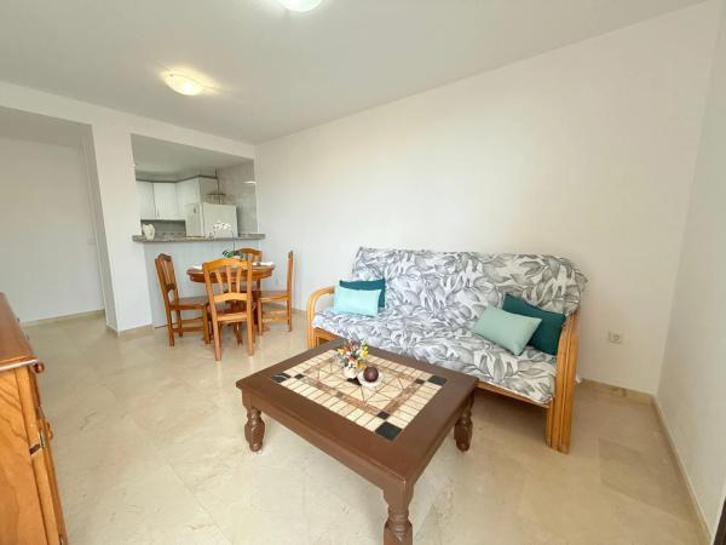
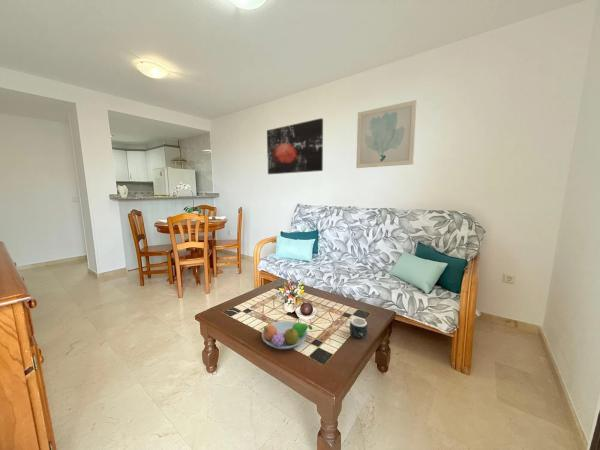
+ wall art (384, 137)
+ fruit bowl (286, 329)
+ wall art (292, 149)
+ mug (355, 327)
